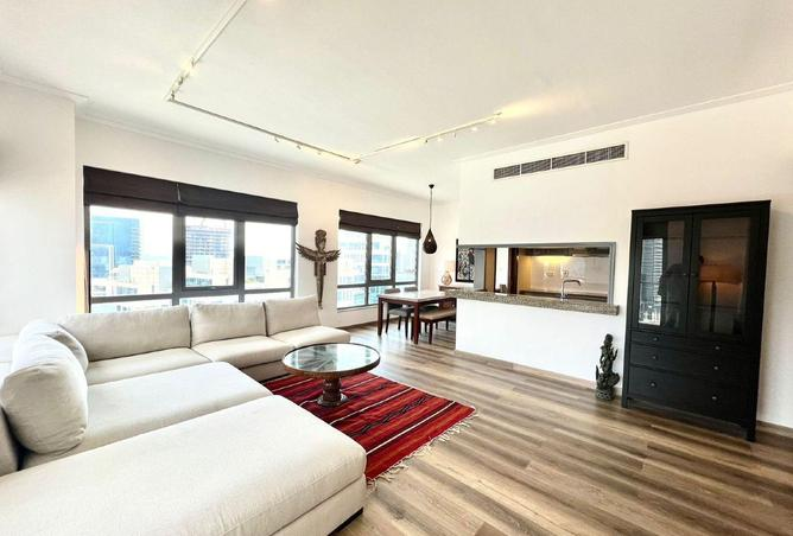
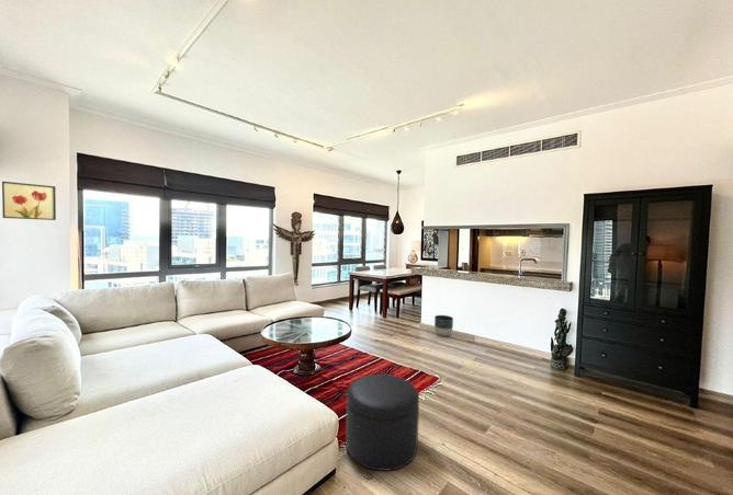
+ ottoman (382, 415)
+ planter (443, 325)
+ wall art (30, 202)
